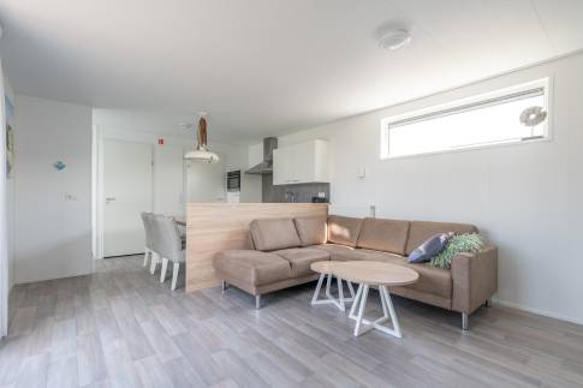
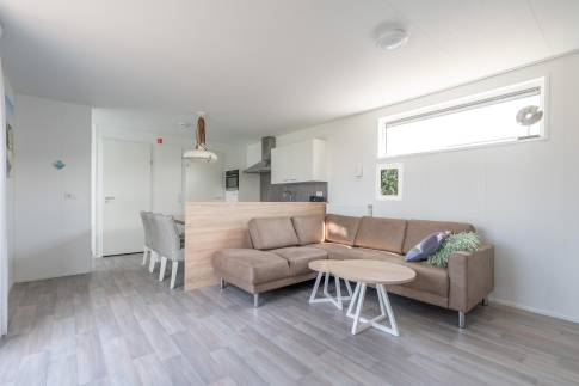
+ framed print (389, 182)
